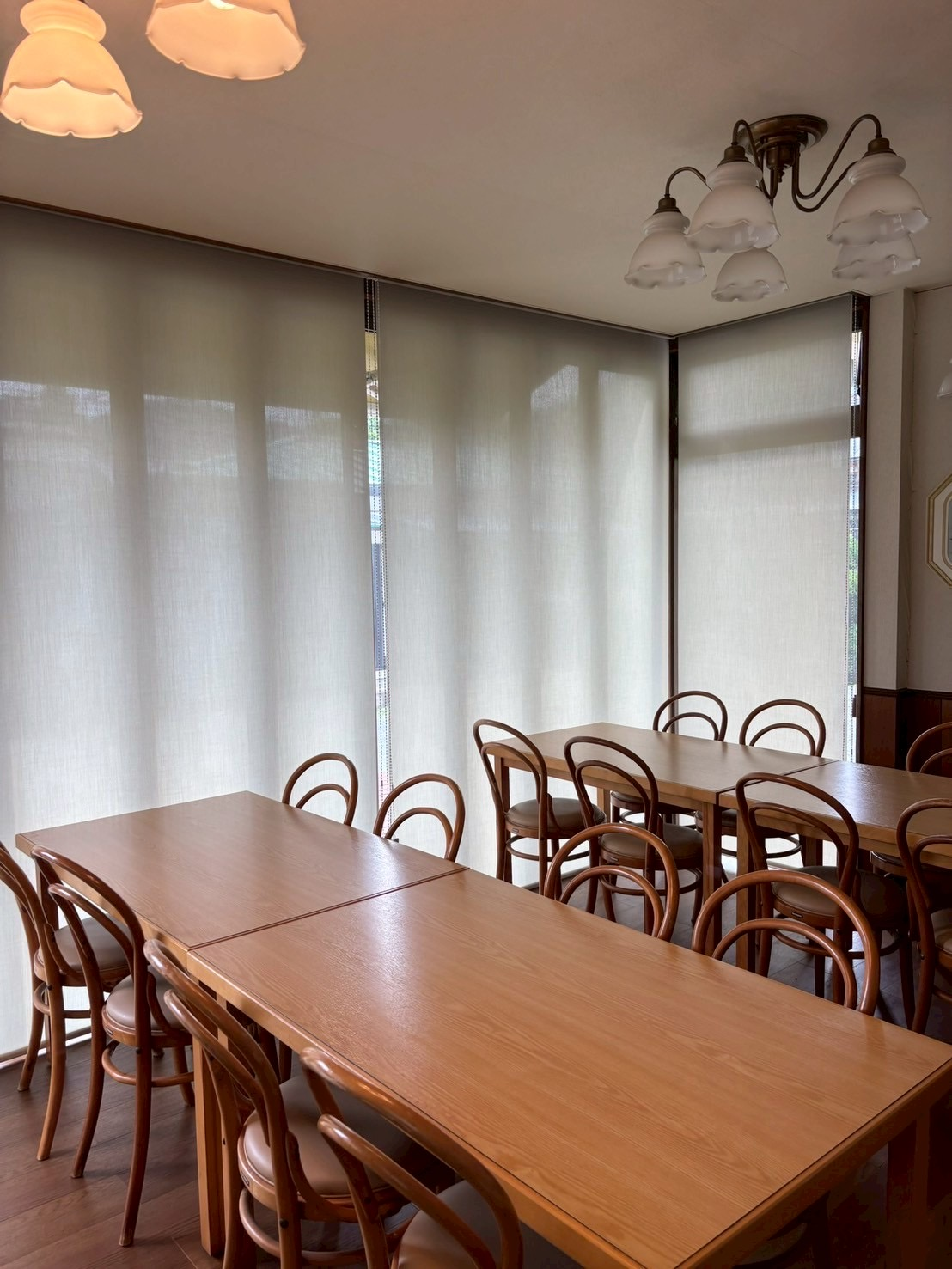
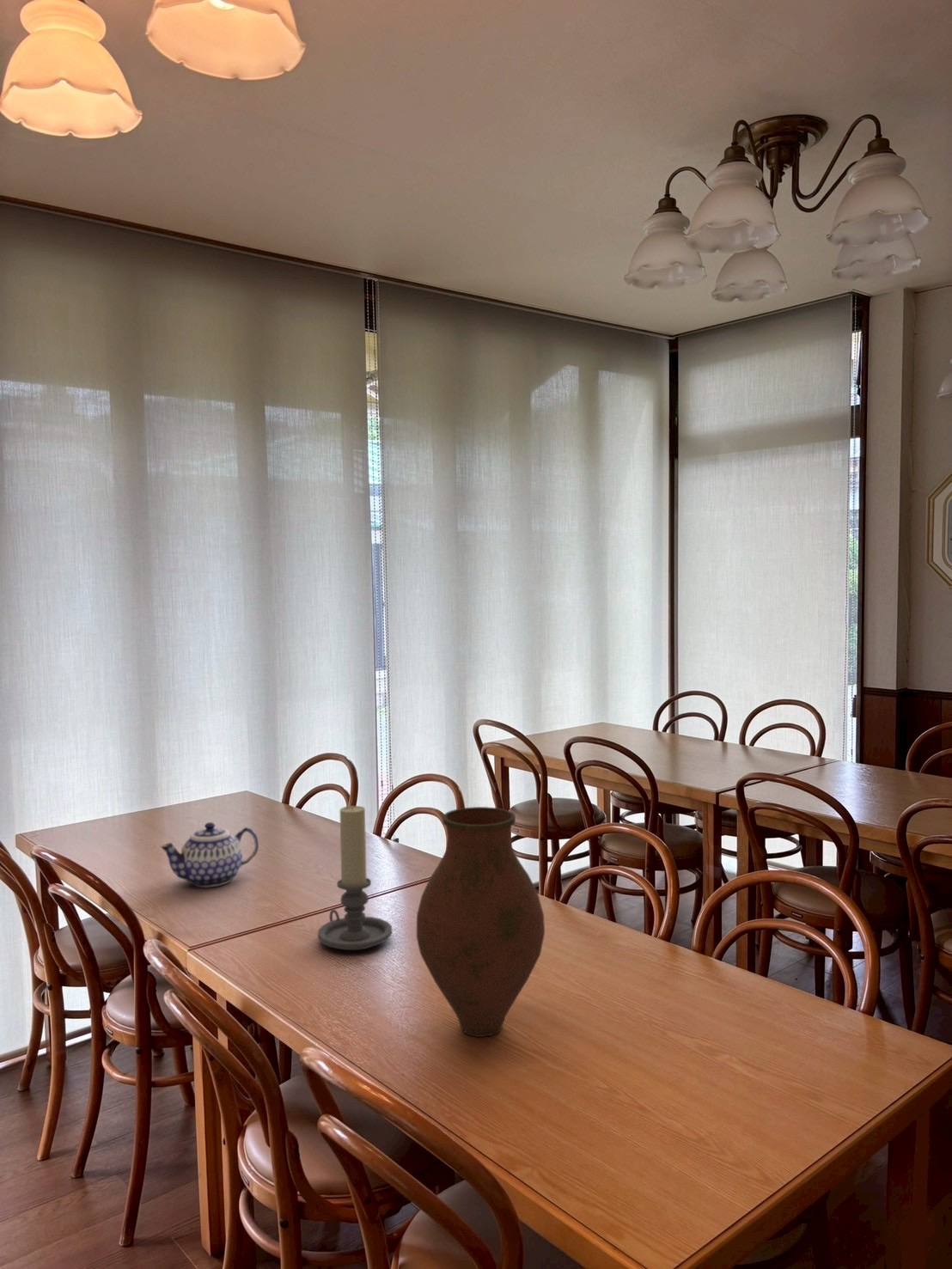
+ vase (480, 922)
+ candle holder (350, 872)
+ teapot (211, 851)
